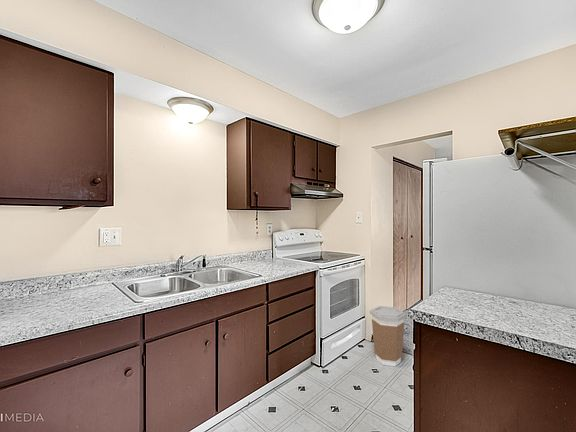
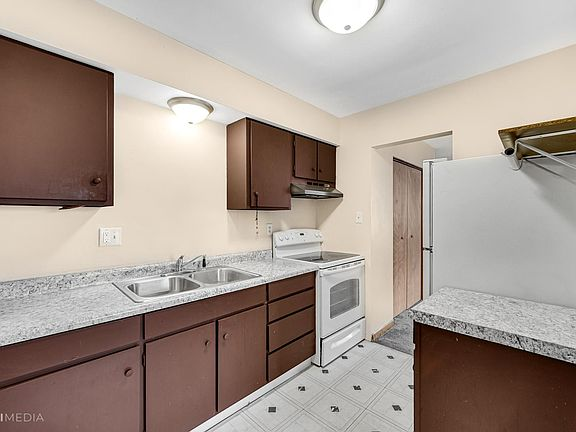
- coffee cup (387, 335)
